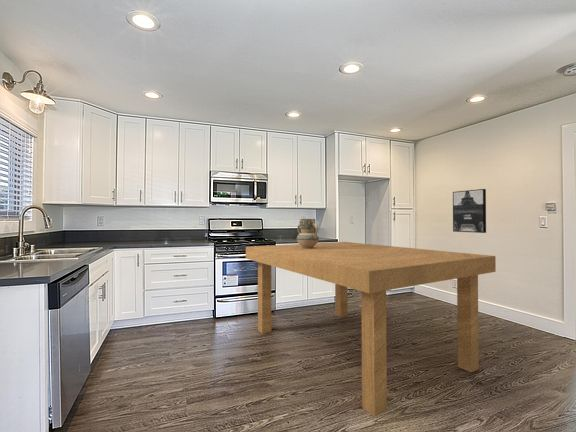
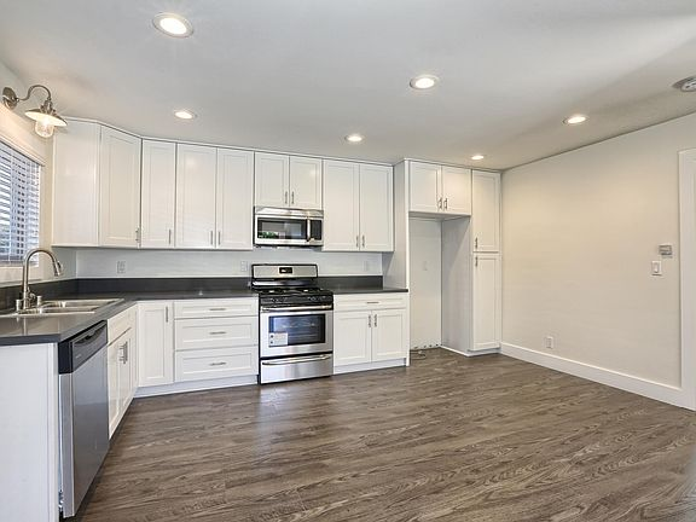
- ceramic jug (307, 233)
- wall art (468, 211)
- dining table (347, 298)
